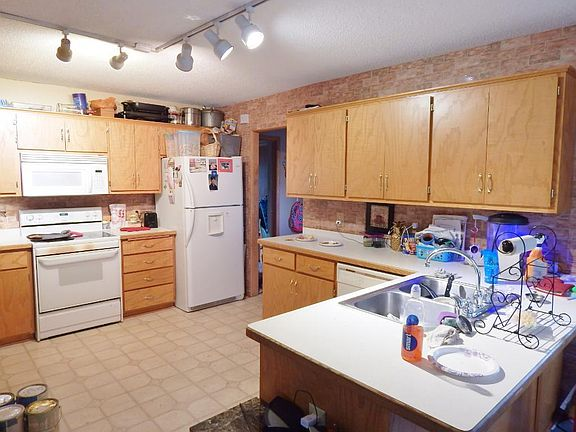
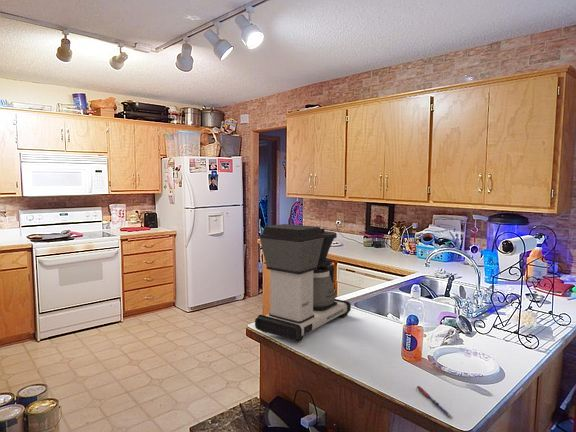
+ coffee maker (306, 274)
+ pen (433, 400)
